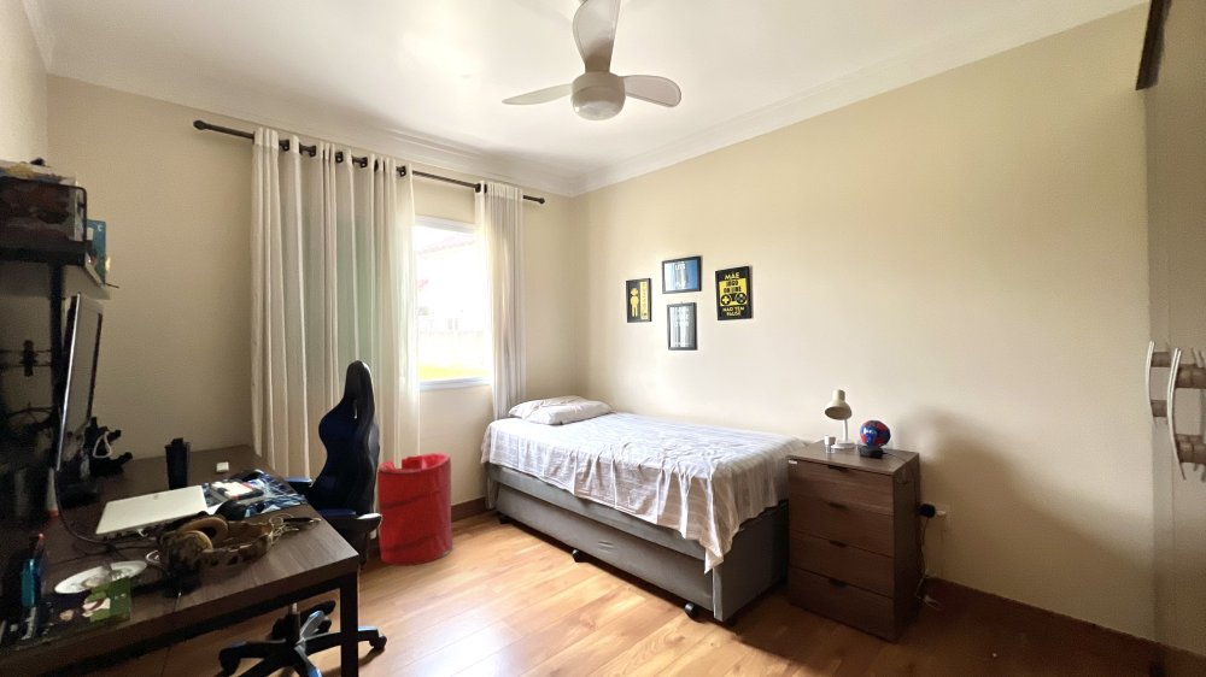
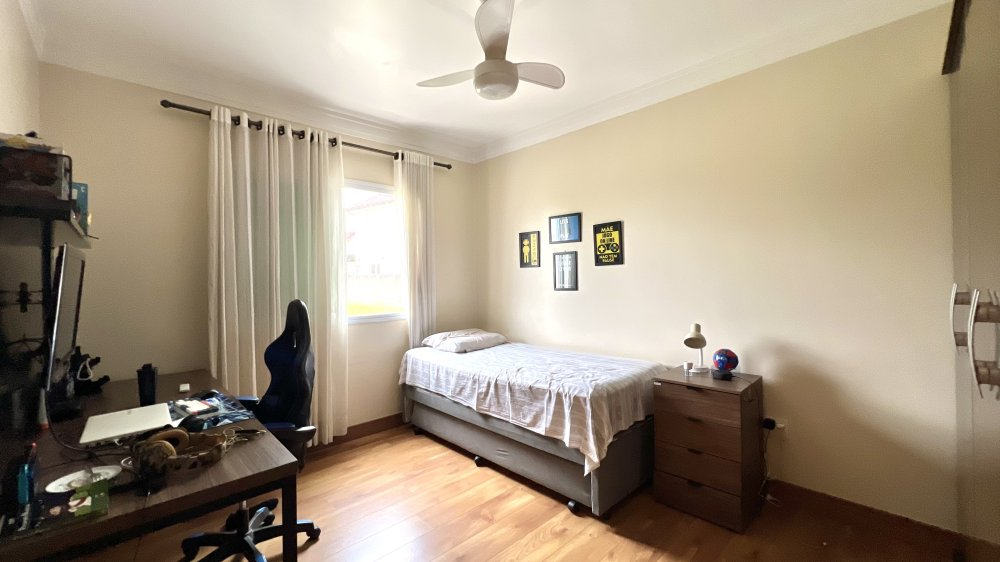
- laundry hamper (415, 504)
